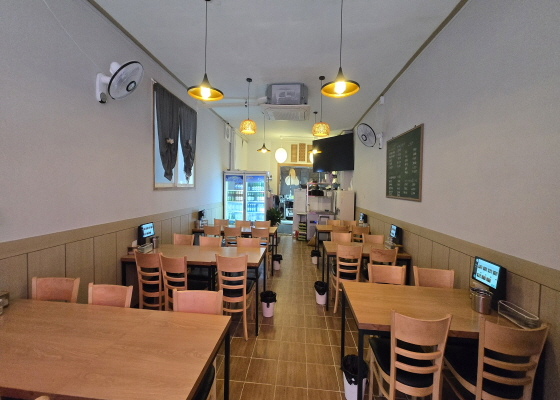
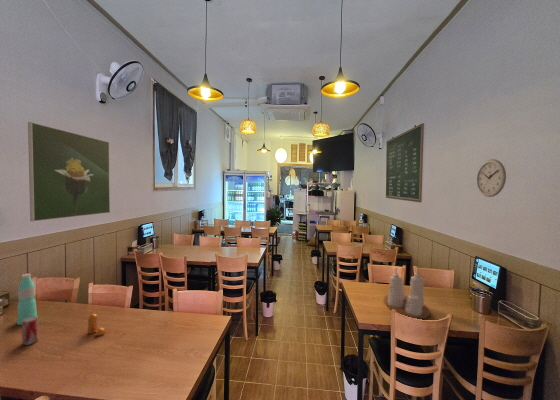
+ wall clock (489, 178)
+ water bottle (26, 297)
+ beverage can (30, 330)
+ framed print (76, 175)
+ condiment set (403, 287)
+ pepper shaker (96, 323)
